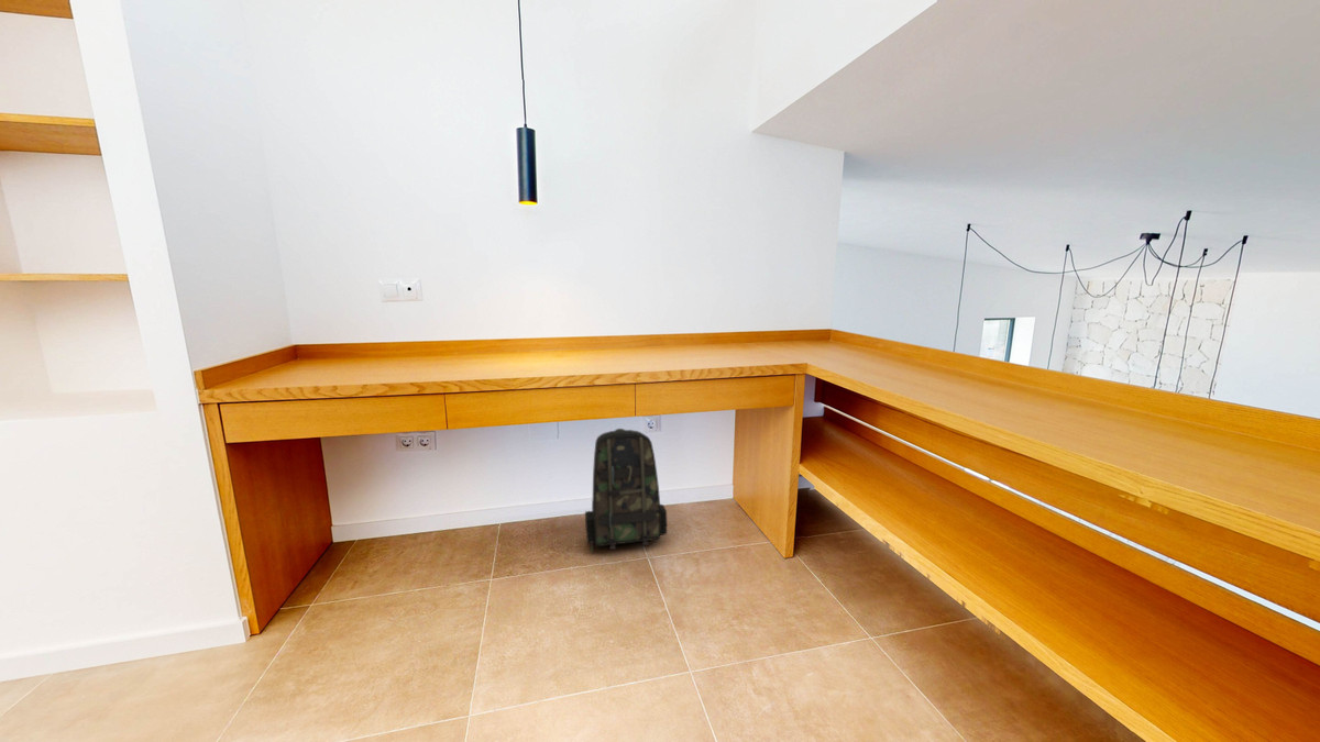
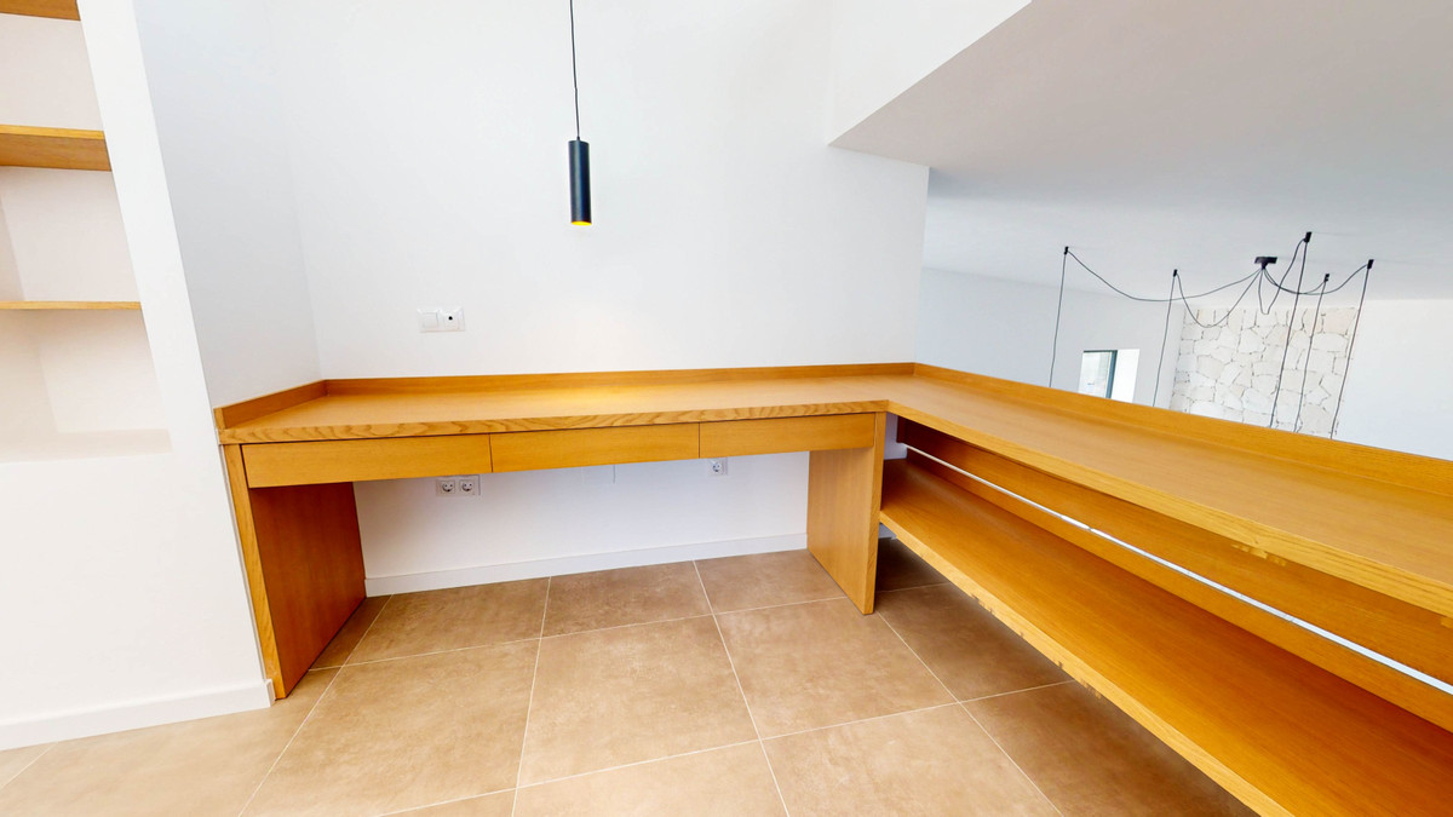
- backpack (623, 481)
